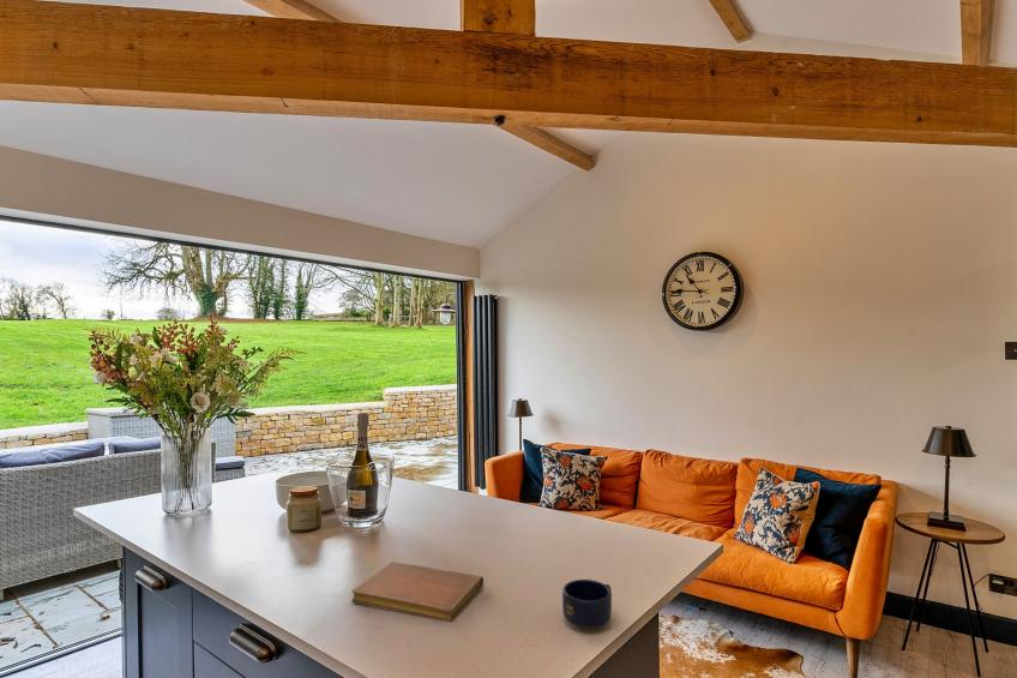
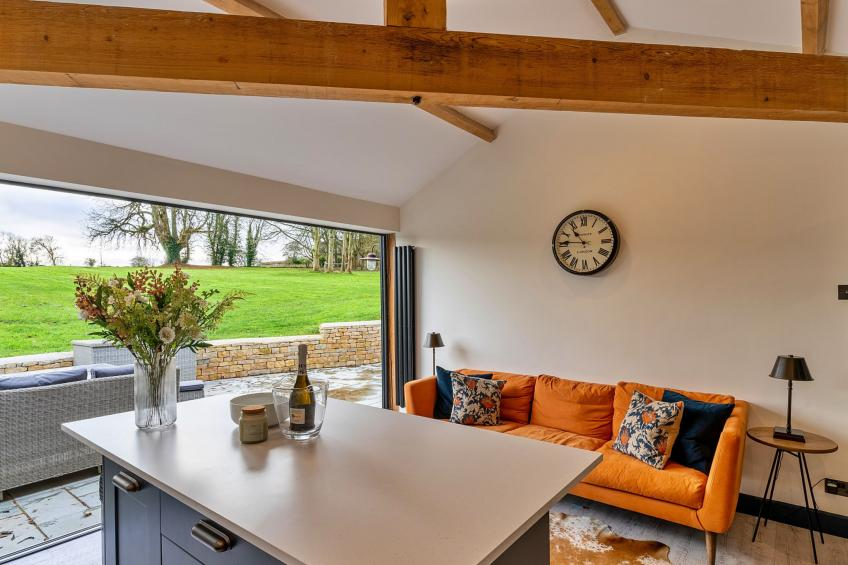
- mug (590, 604)
- notebook (419, 588)
